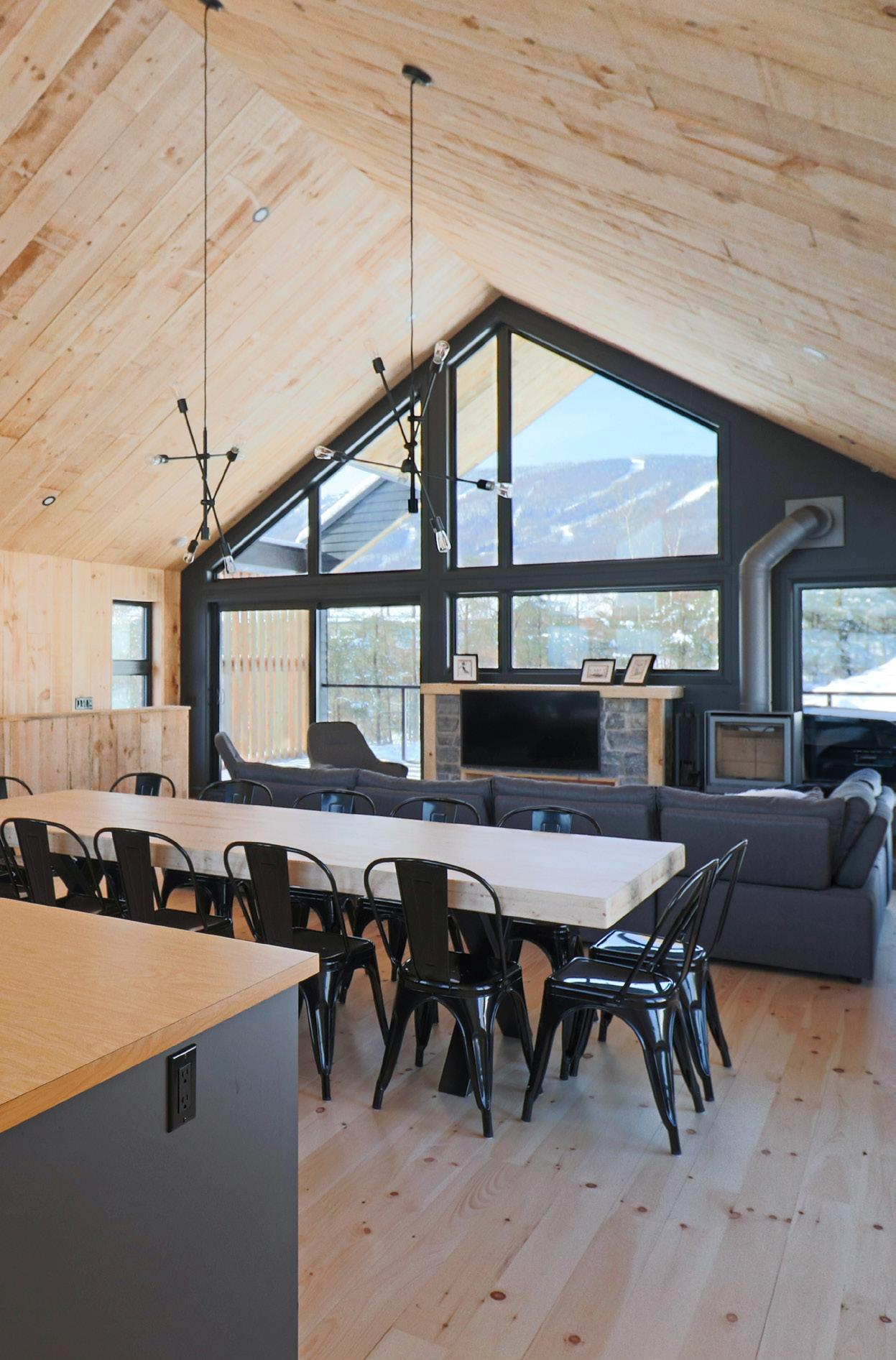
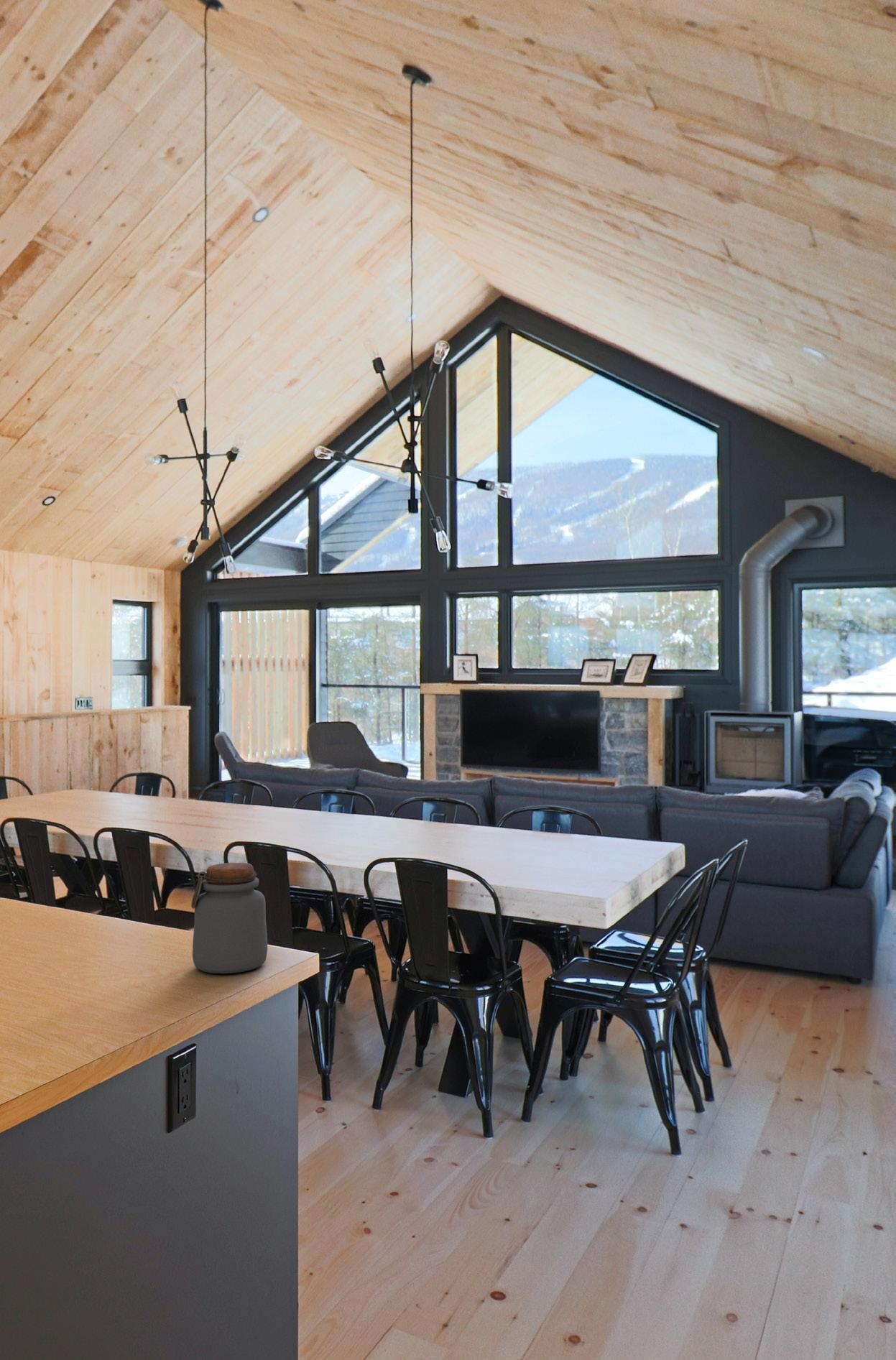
+ jar (230, 915)
